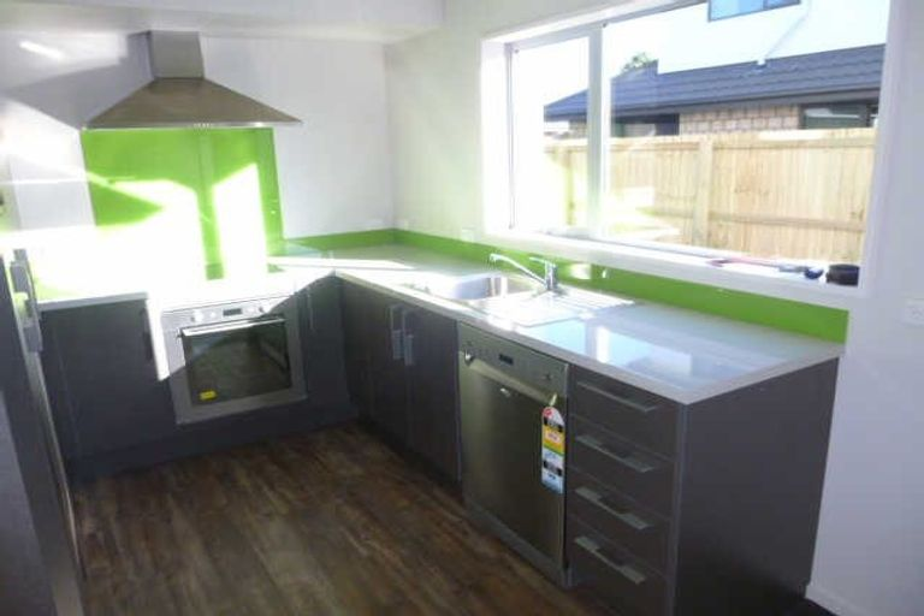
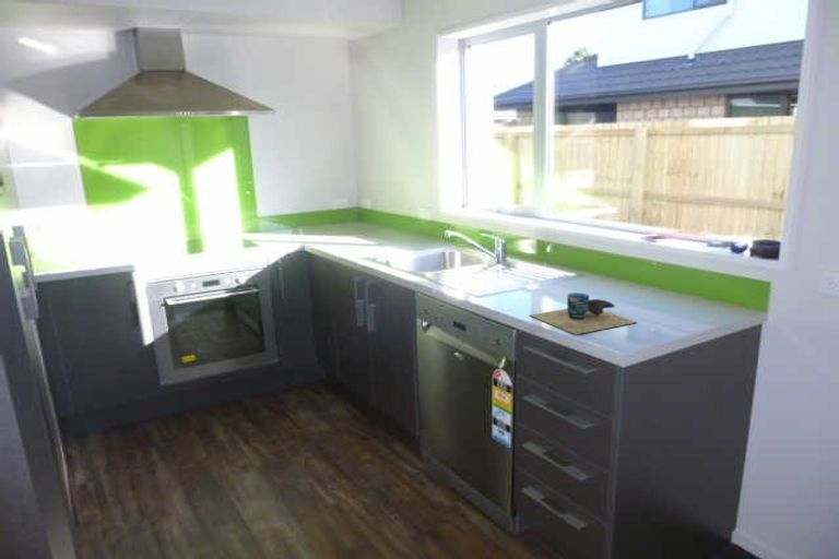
+ cup (581, 304)
